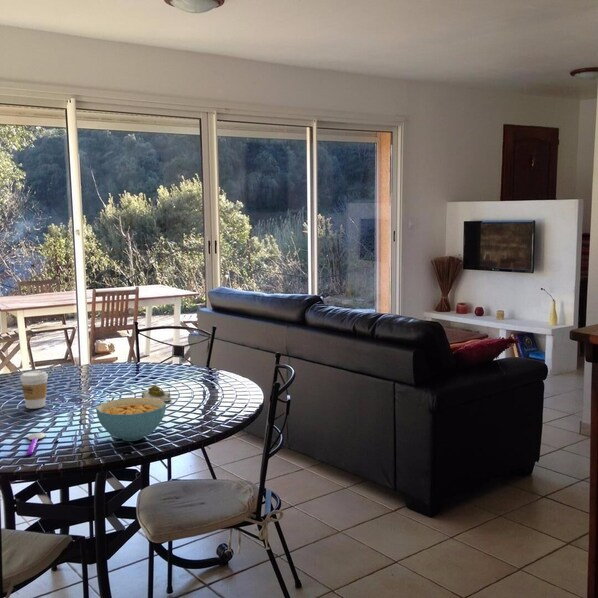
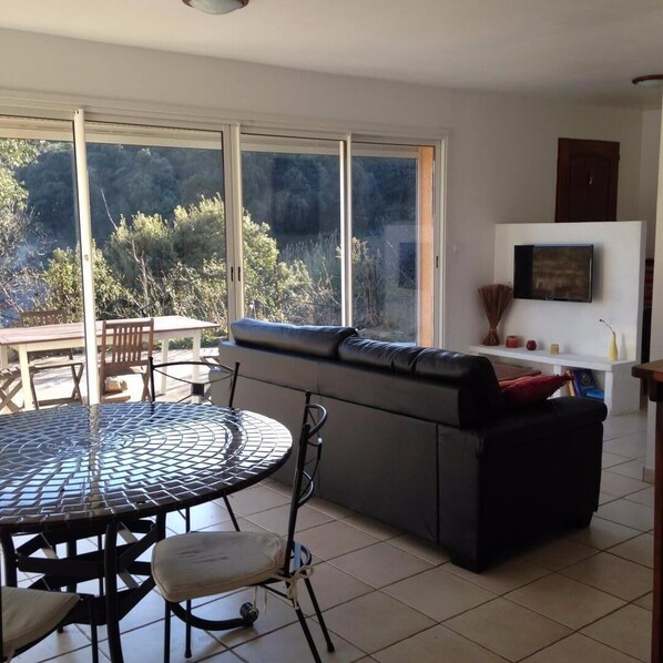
- coffee cup (34, 389)
- succulent plant (156, 392)
- spoon (34, 441)
- cereal bowl (131, 421)
